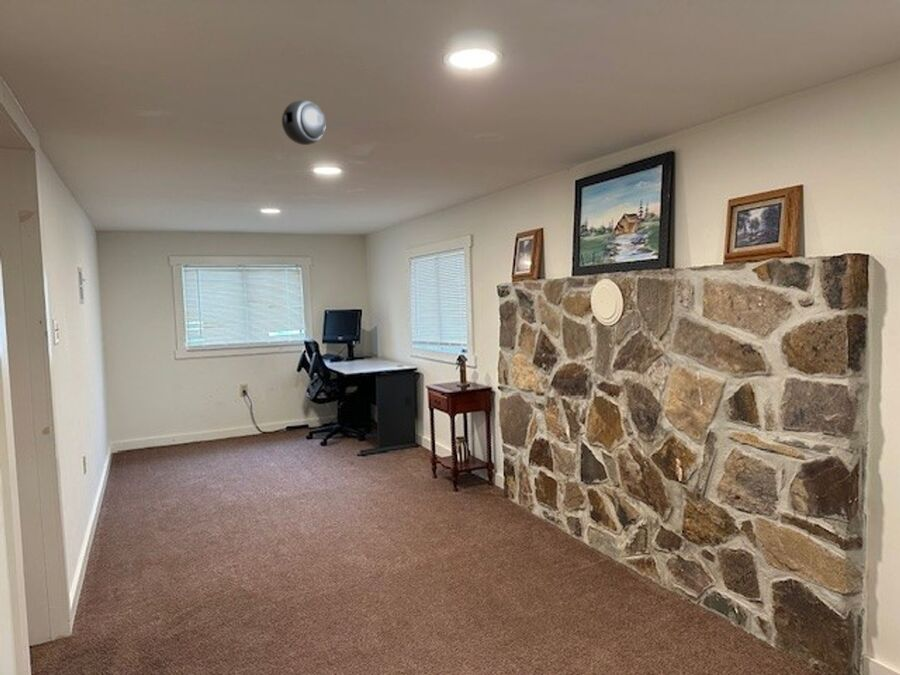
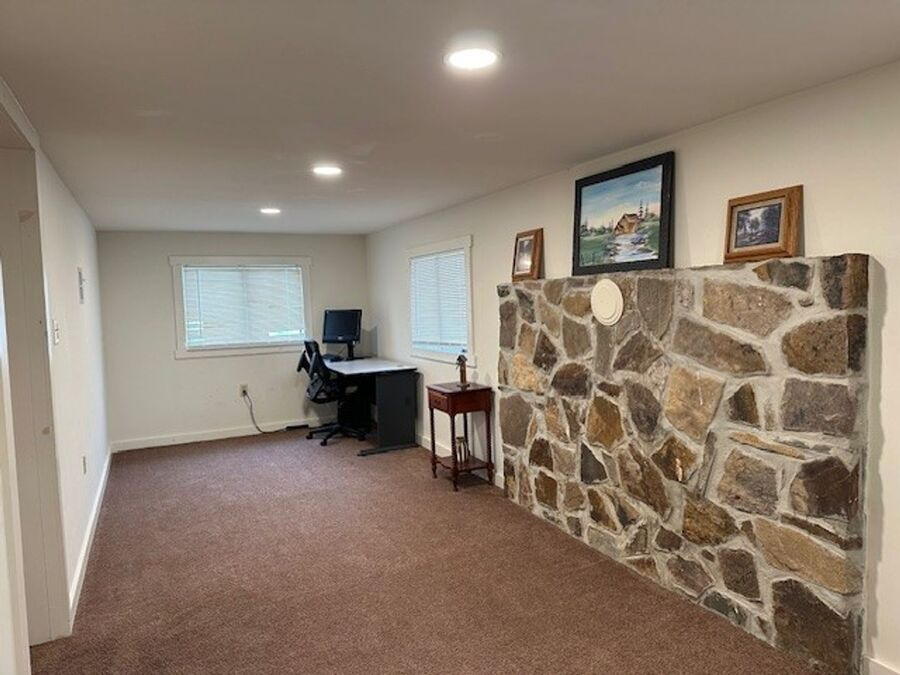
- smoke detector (303, 122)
